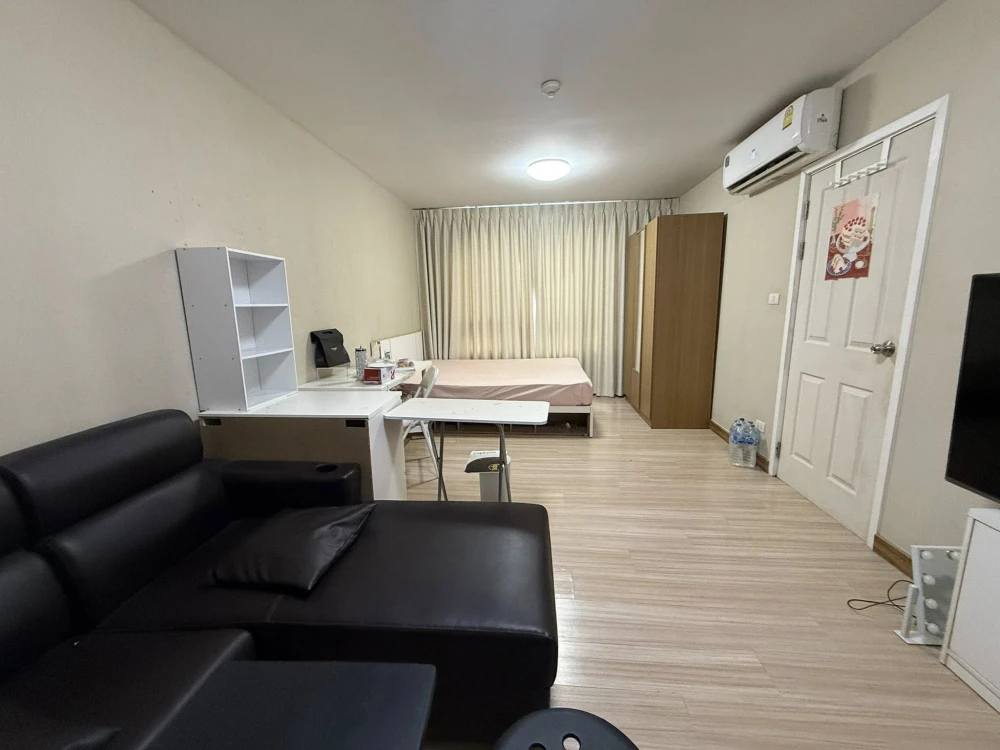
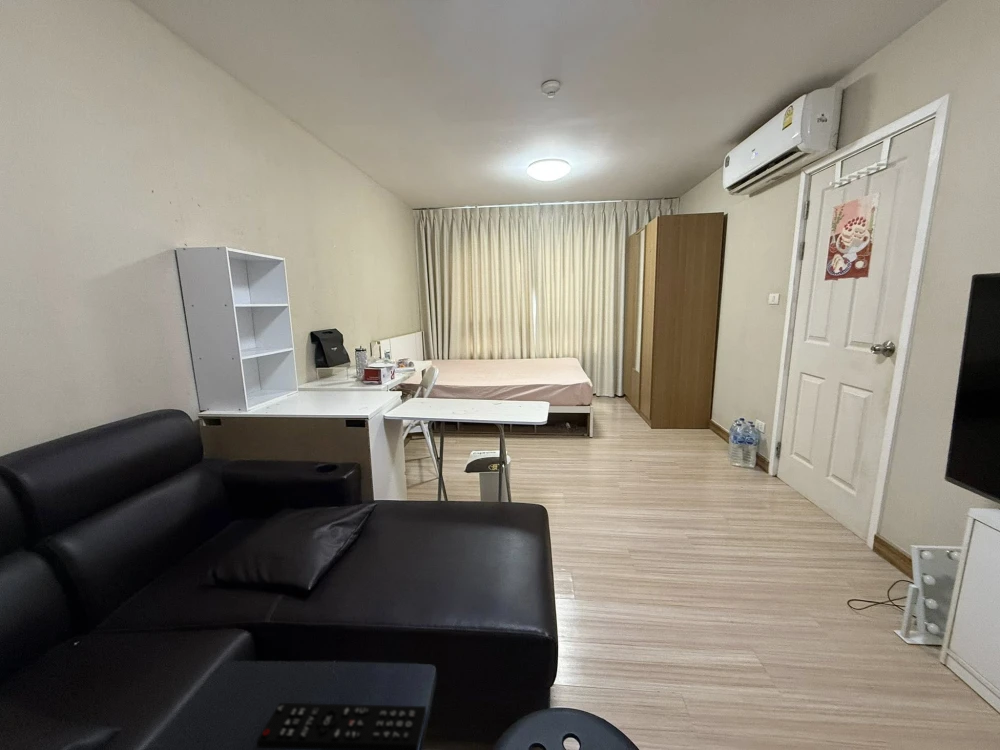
+ remote control (344, 725)
